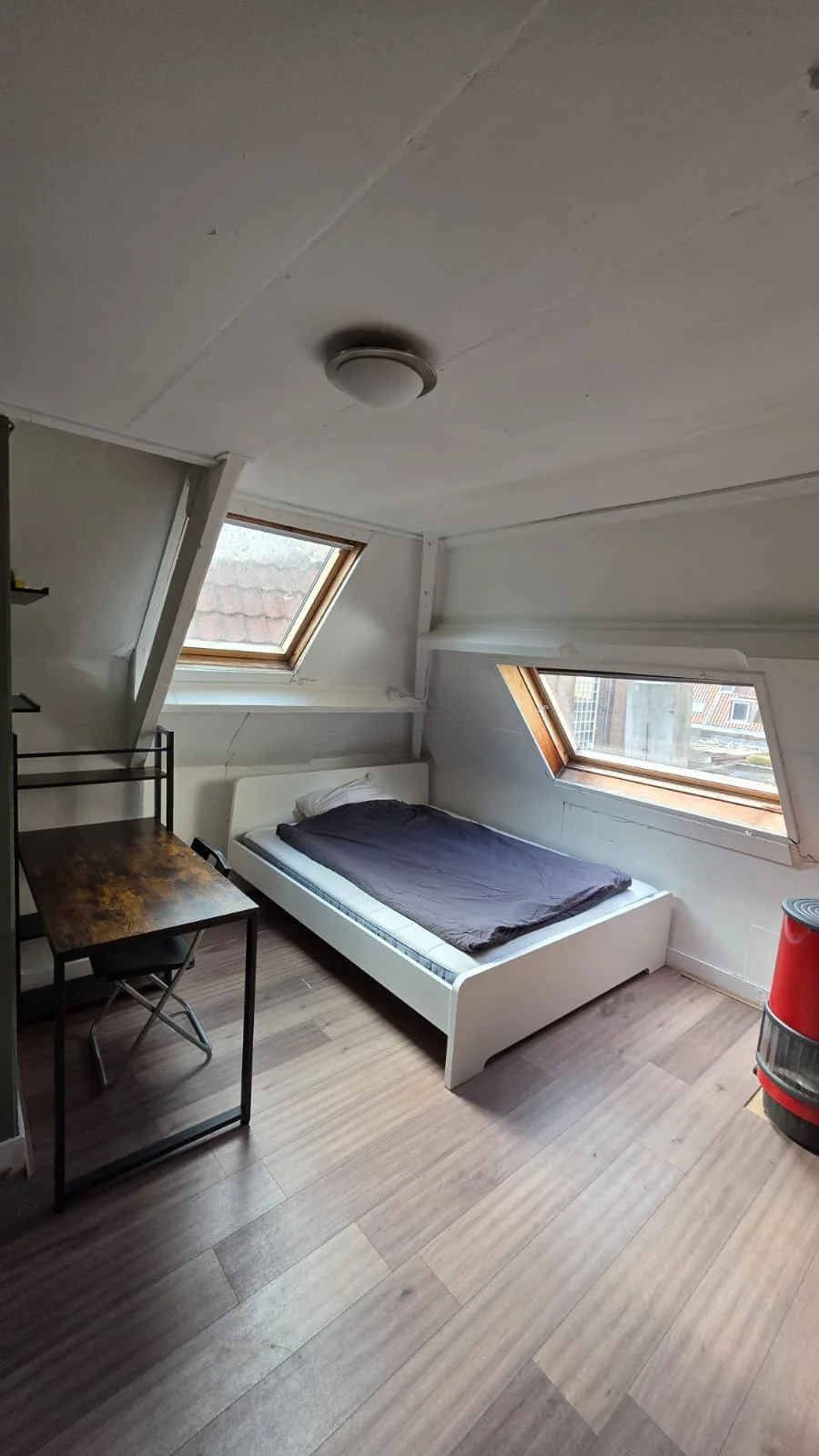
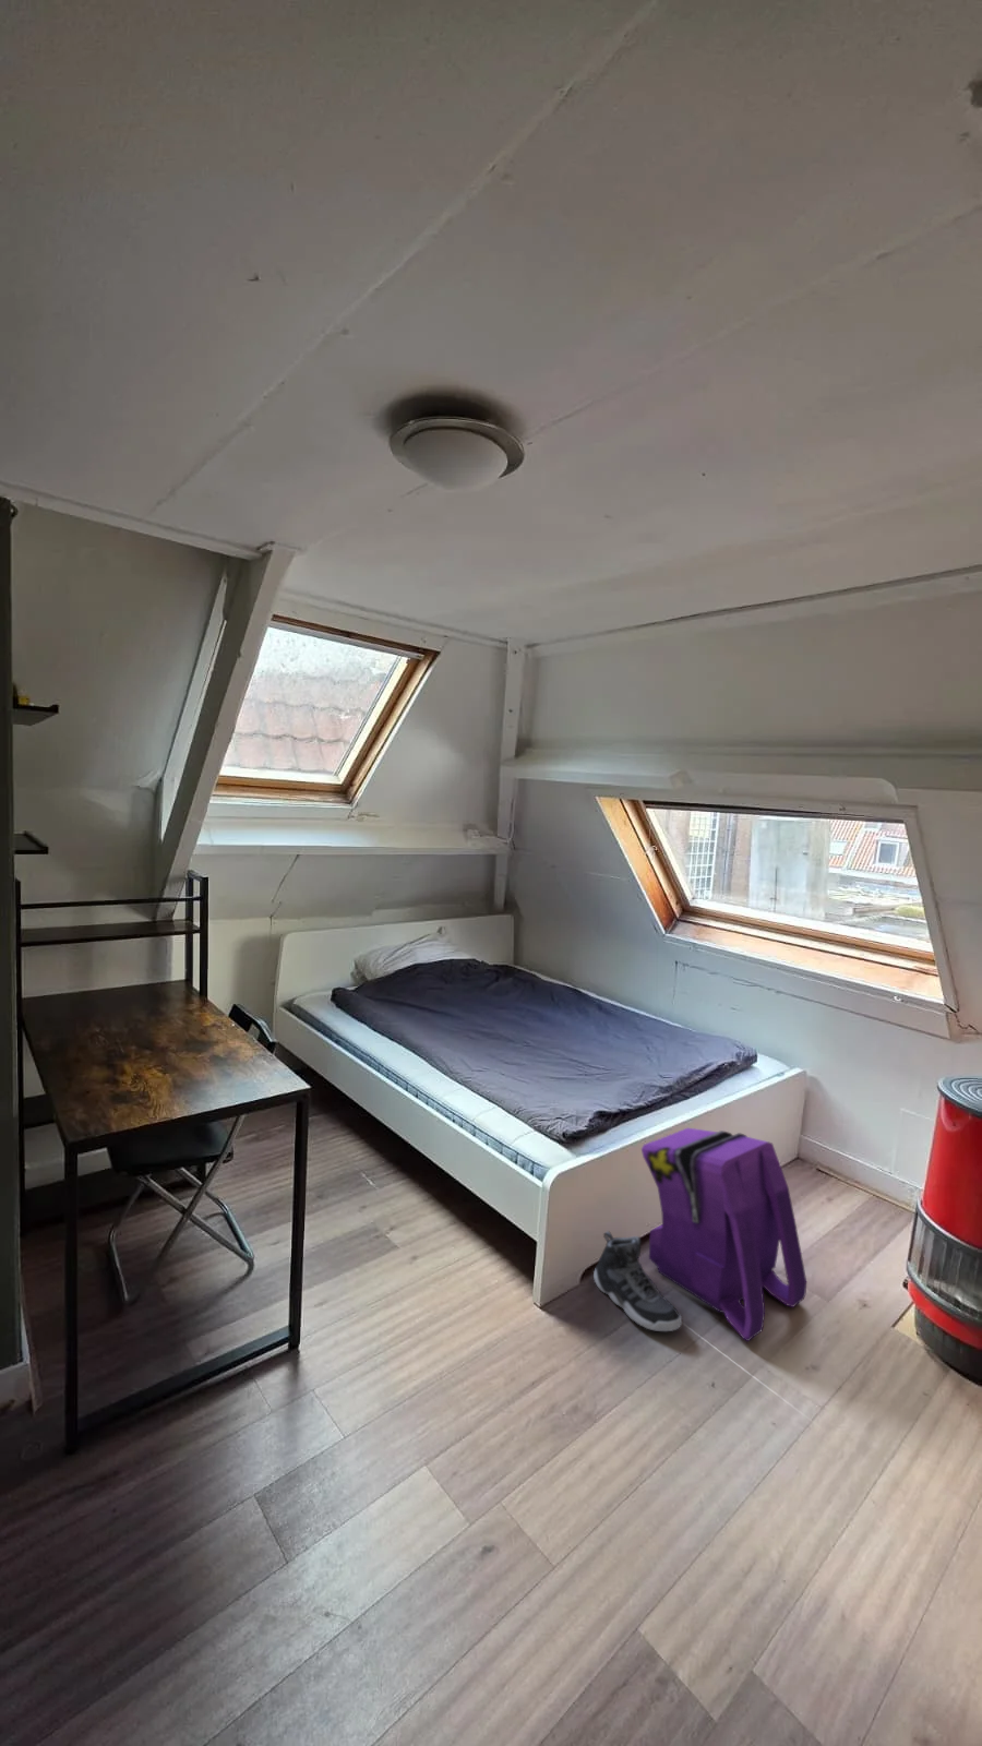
+ sneaker (637, 1277)
+ backpack (722, 1211)
